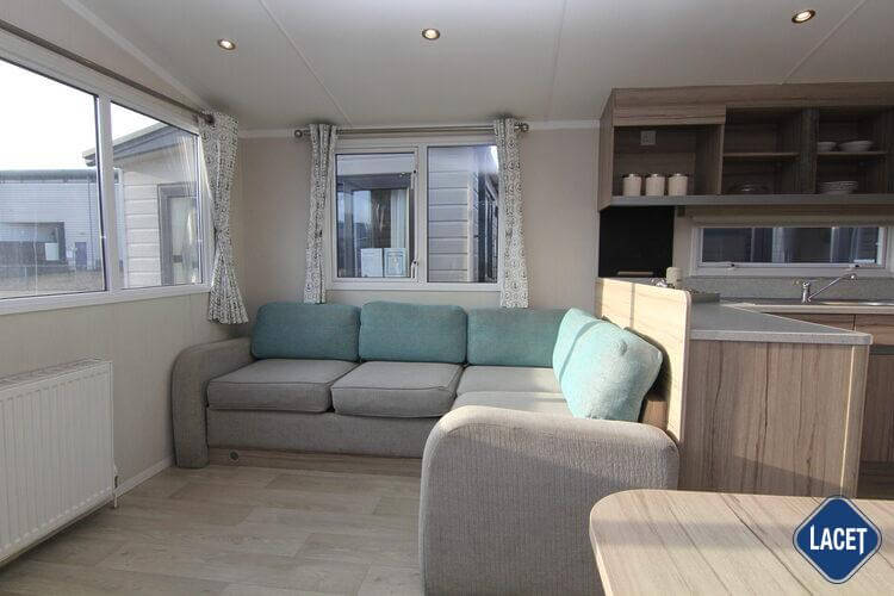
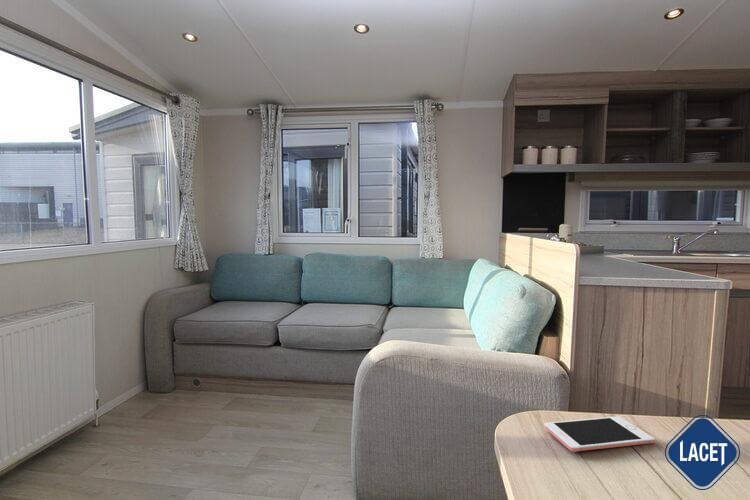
+ cell phone (597, 432)
